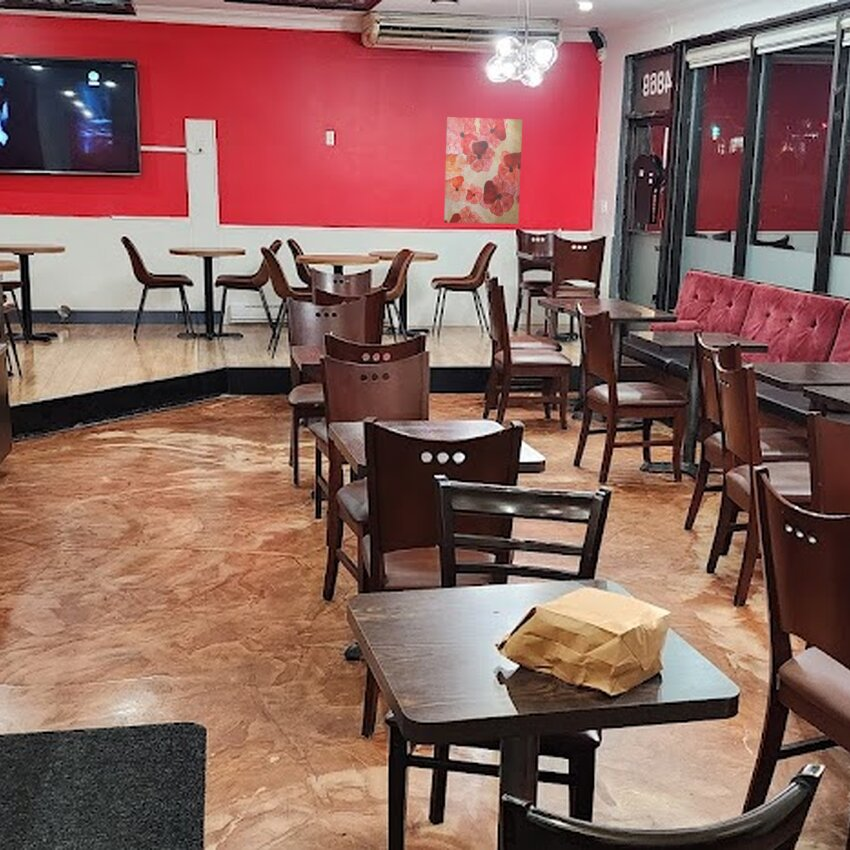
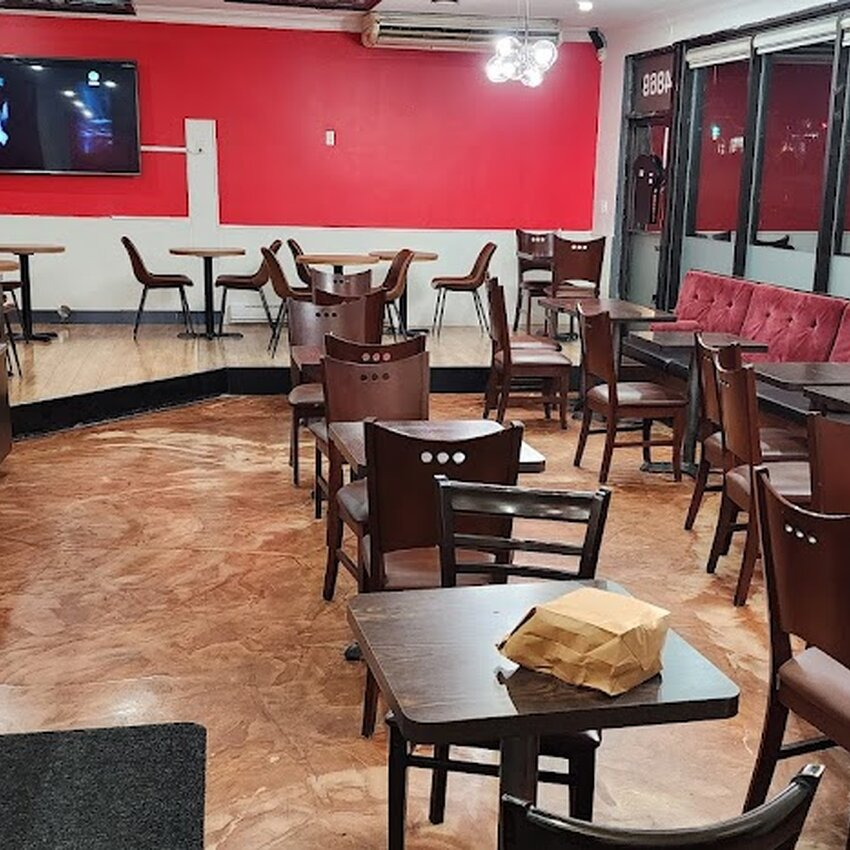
- wall art (483, 171)
